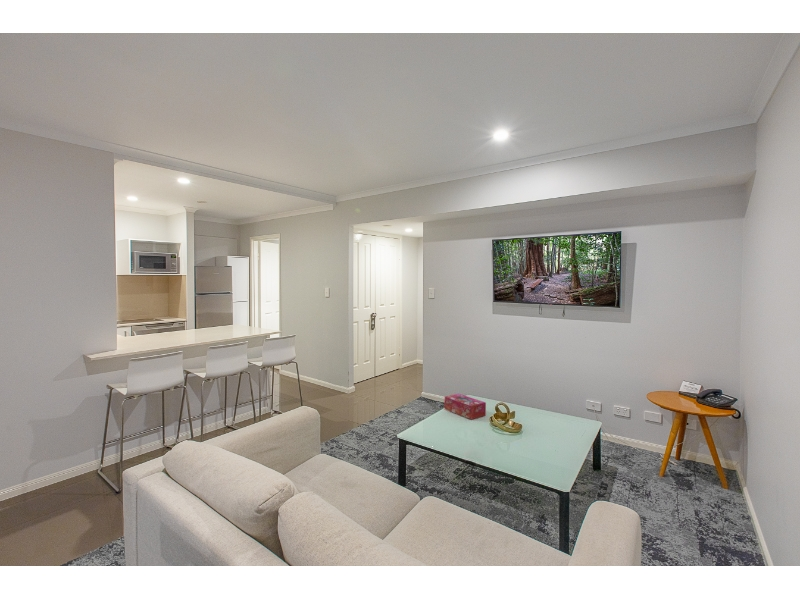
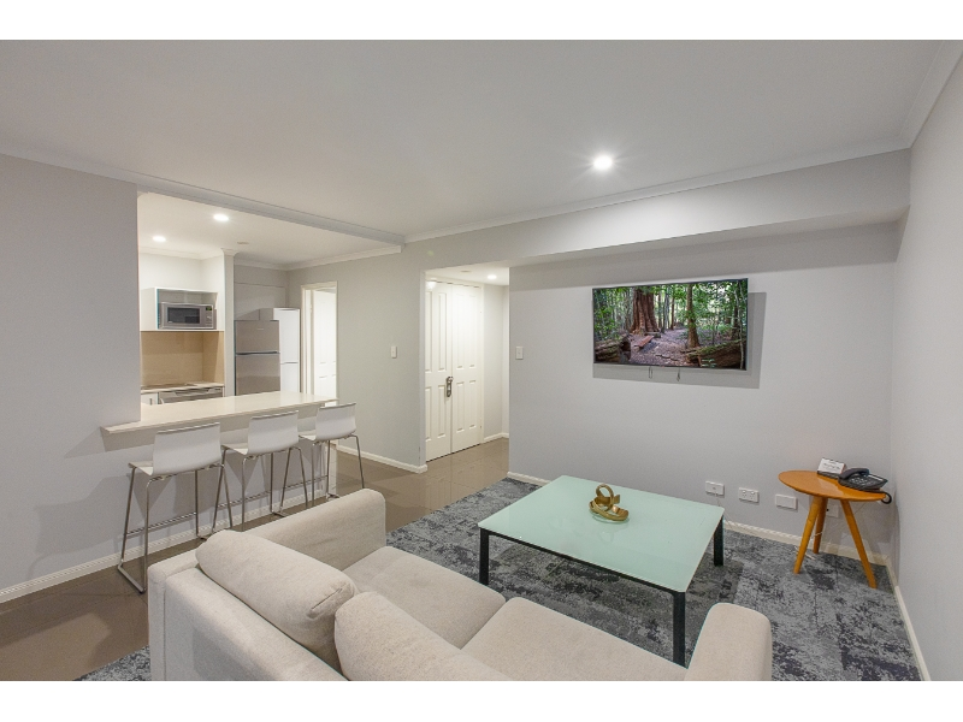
- tissue box (464, 405)
